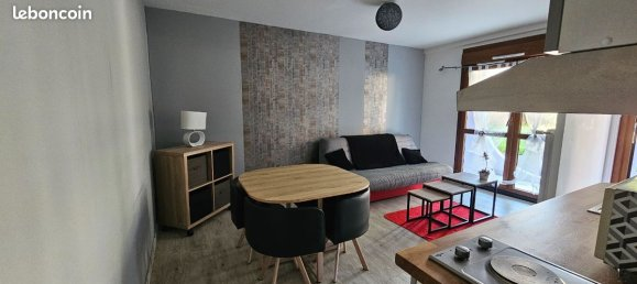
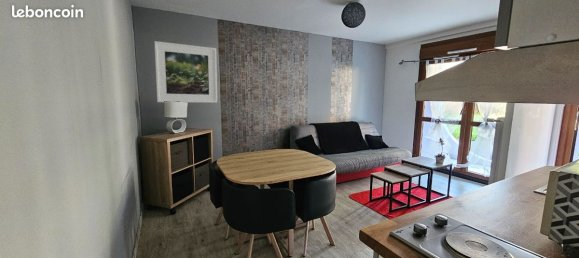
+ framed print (187, 74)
